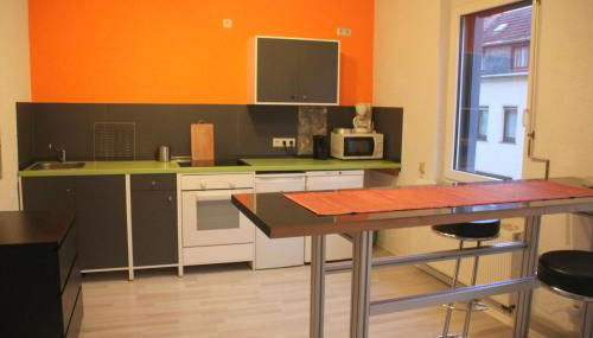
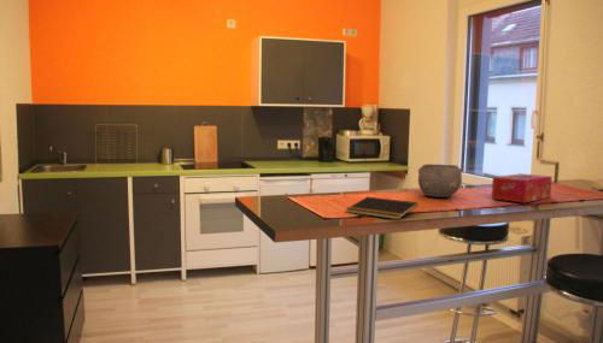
+ bowl (439, 181)
+ tissue box (522, 187)
+ notepad (381, 207)
